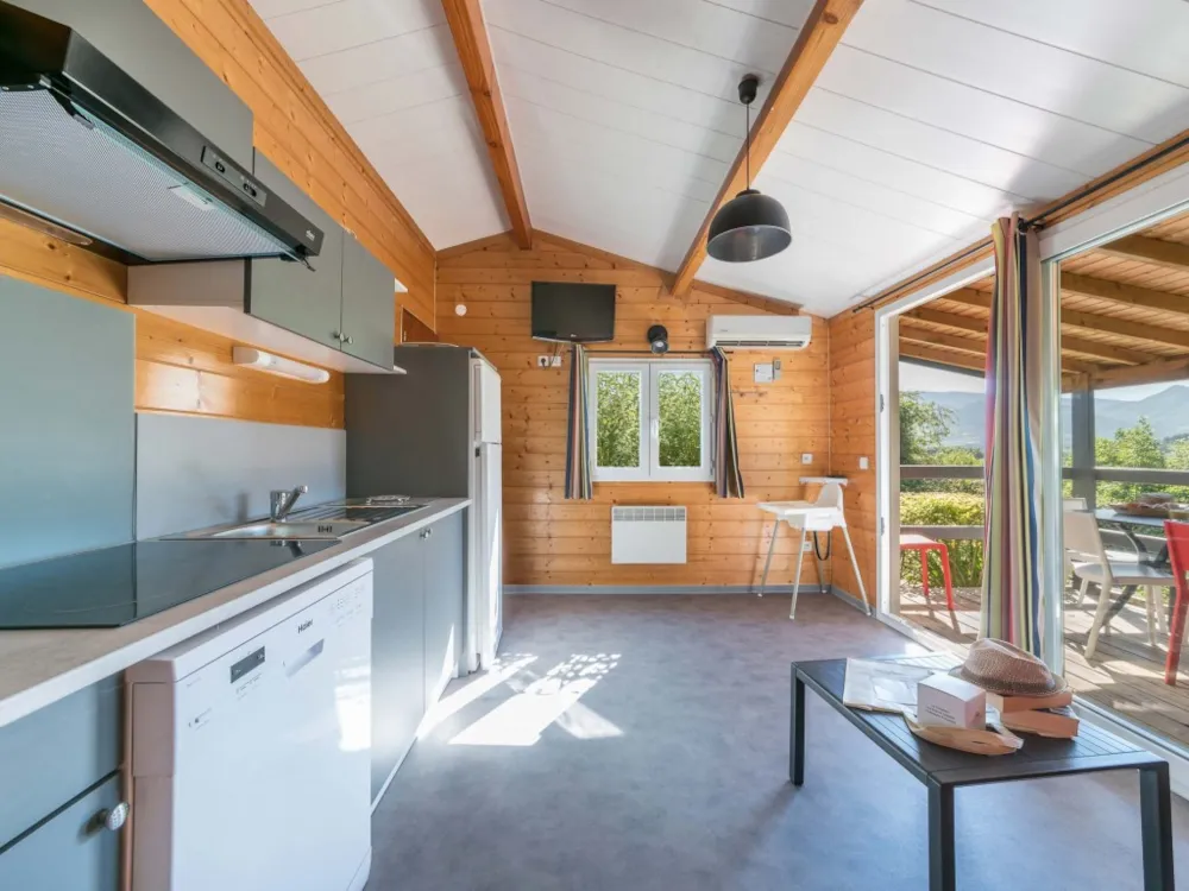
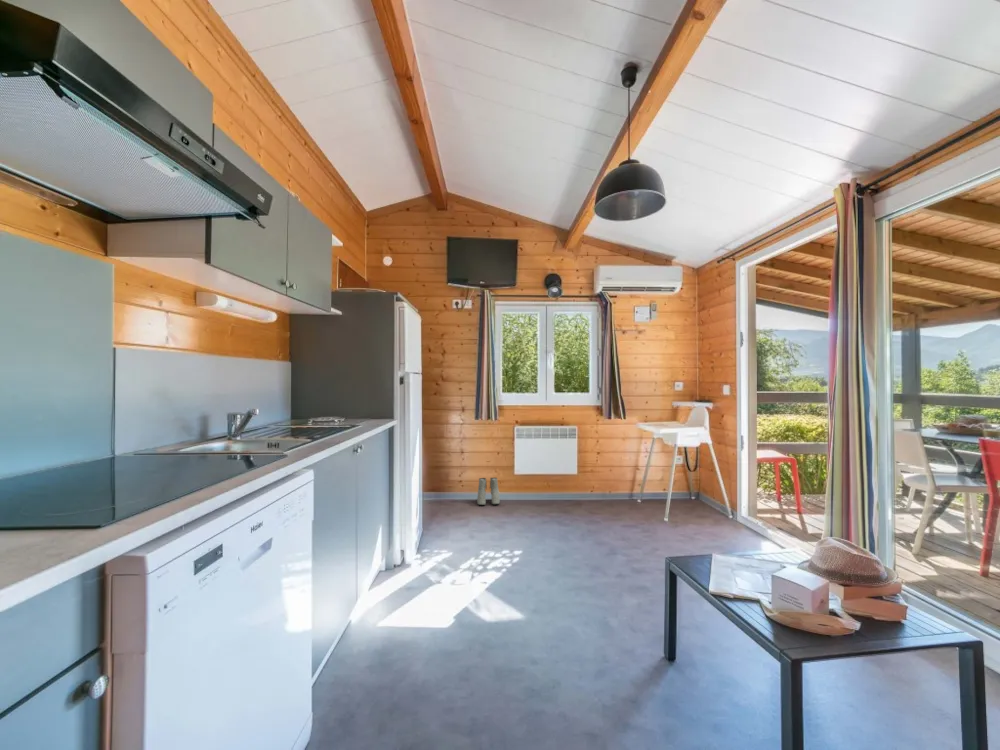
+ boots (491, 490)
